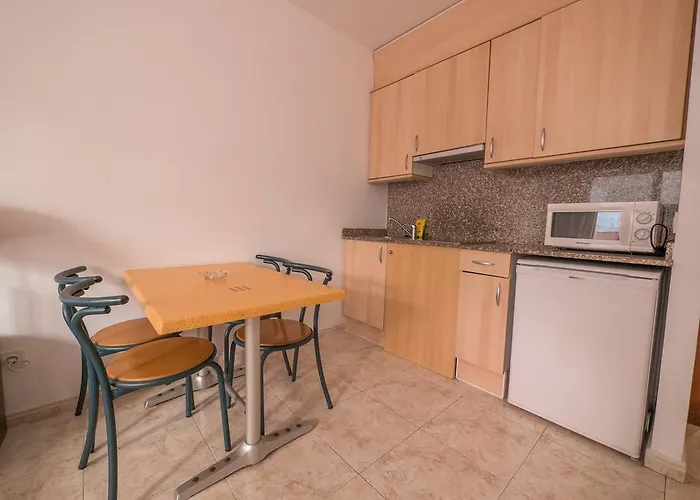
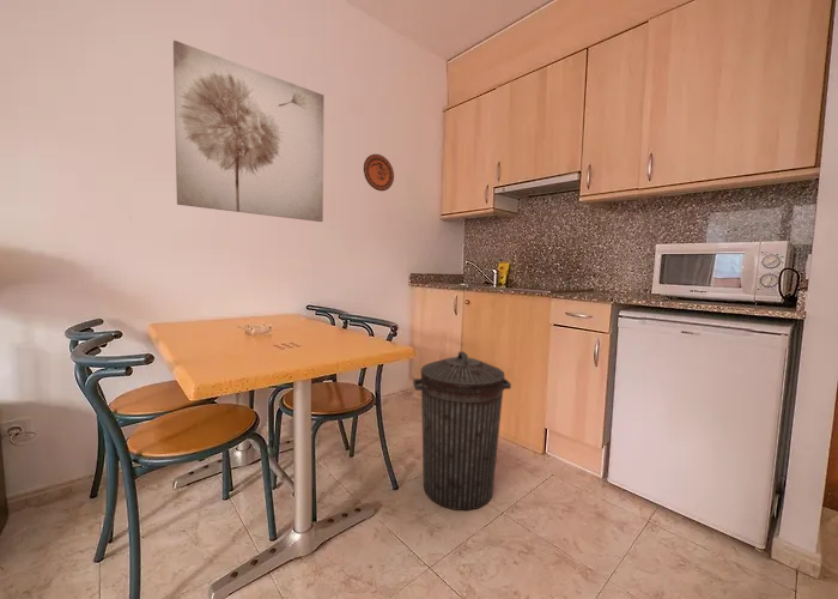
+ trash can (460, 420)
+ decorative plate (378, 173)
+ wall art (257, 144)
